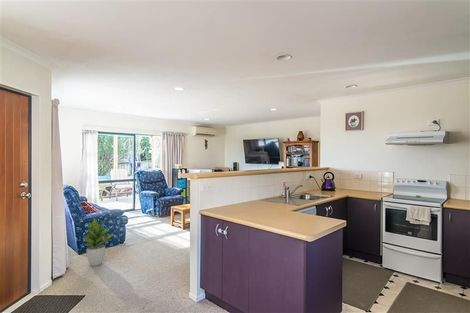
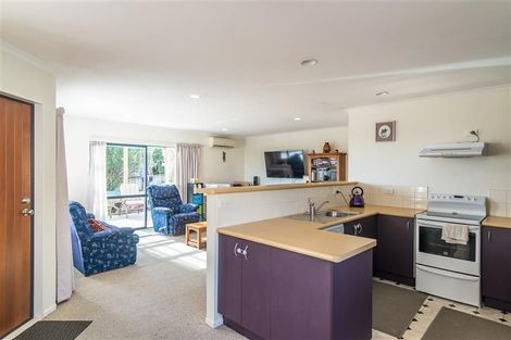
- potted plant (96, 241)
